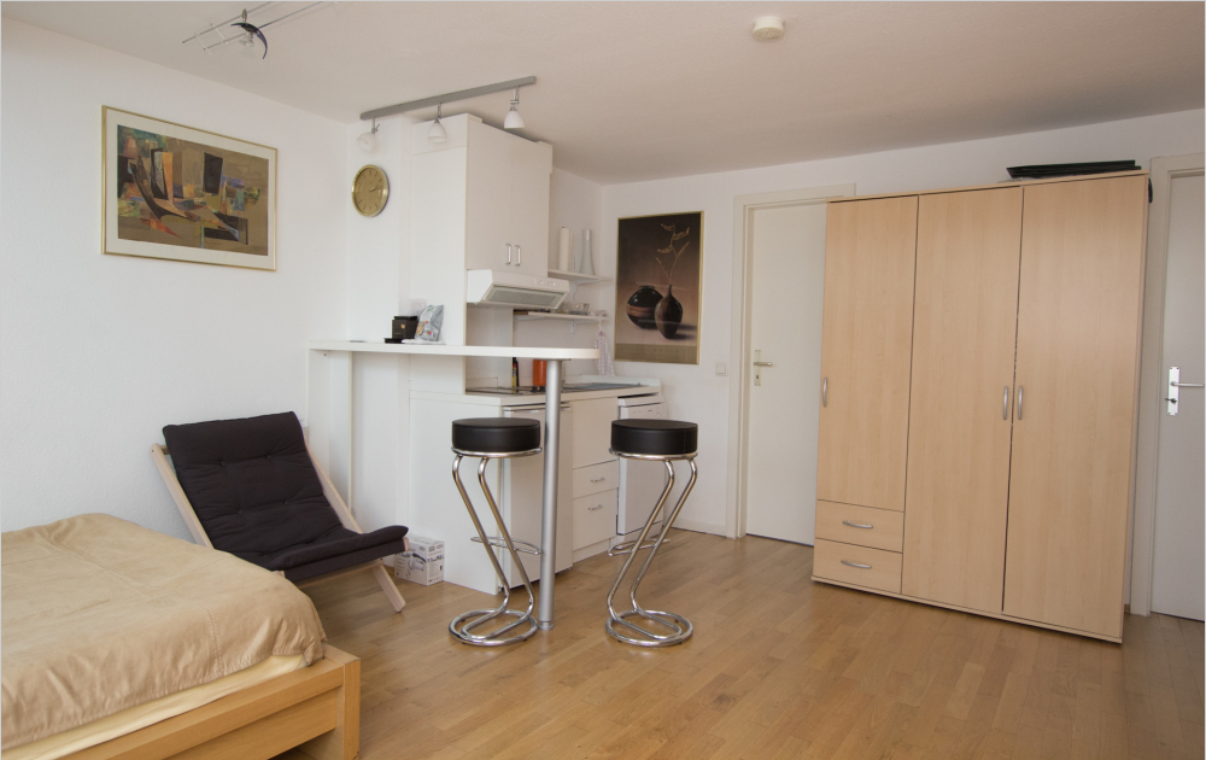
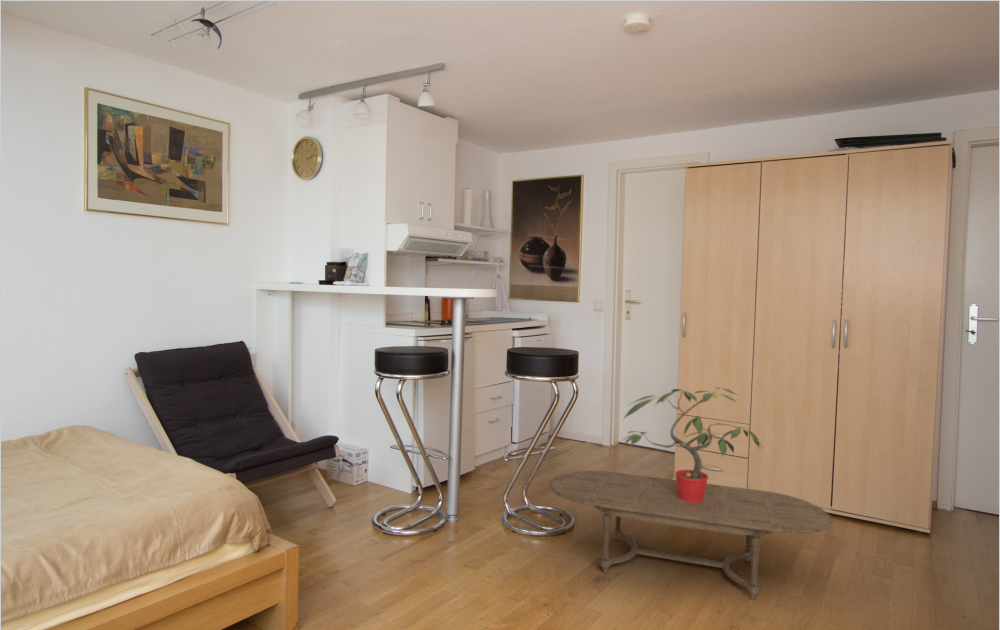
+ coffee table (680, 526)
+ potted plant (687, 442)
